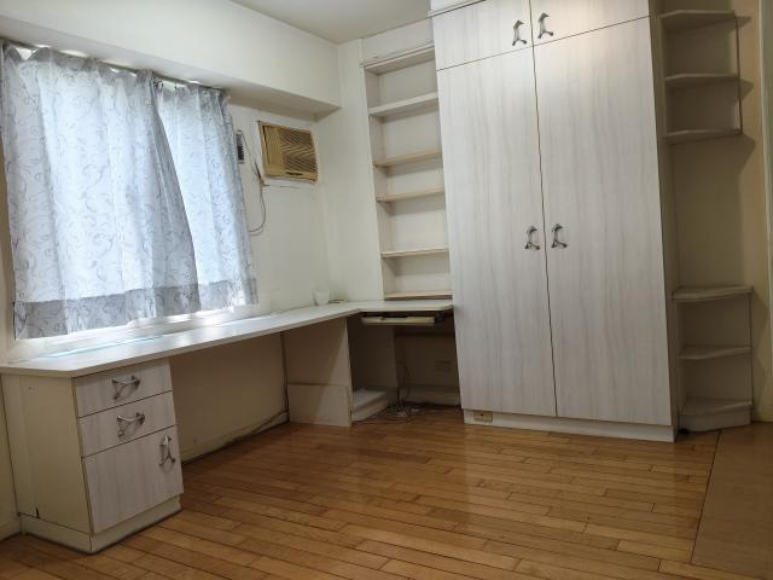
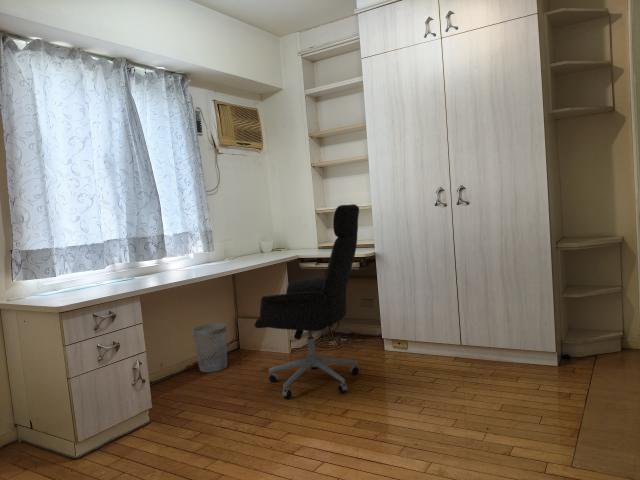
+ wastebasket (211, 347)
+ office chair (311, 296)
